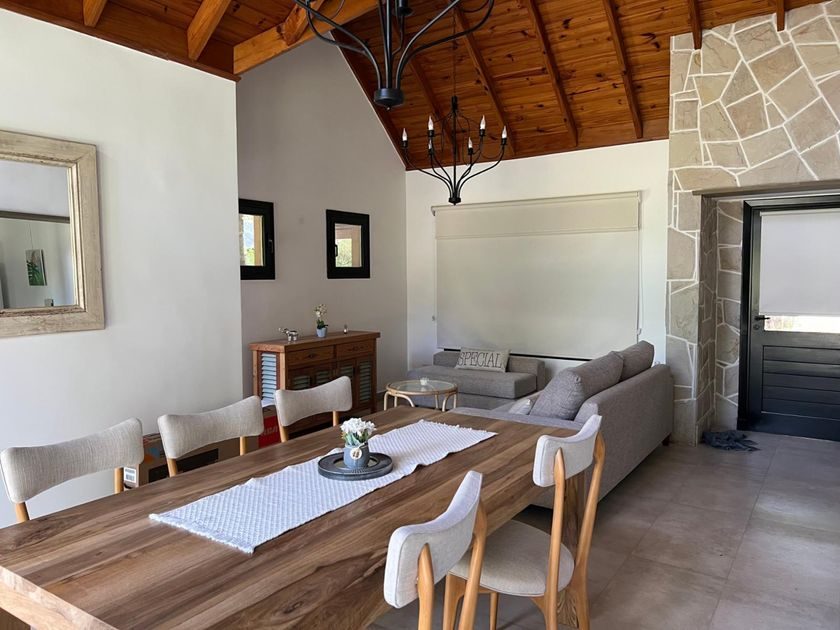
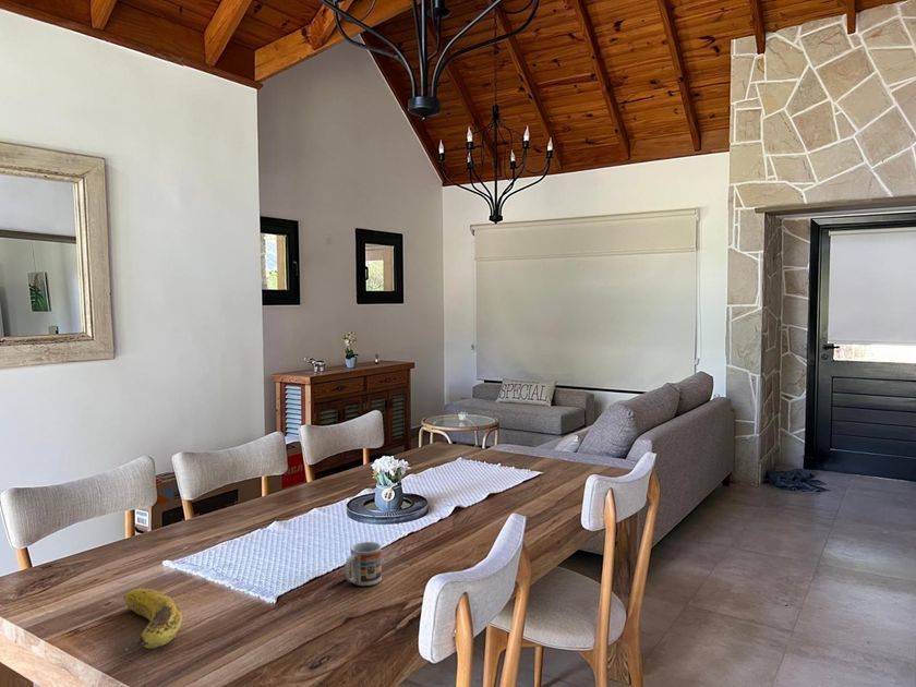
+ fruit (138, 614)
+ cup (362, 565)
